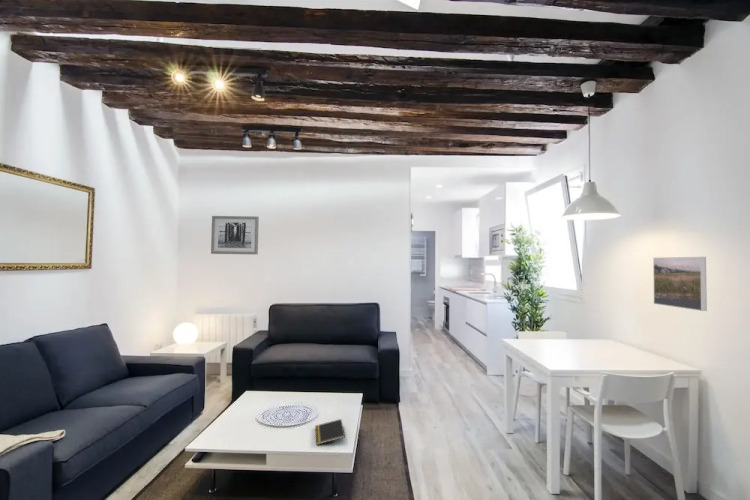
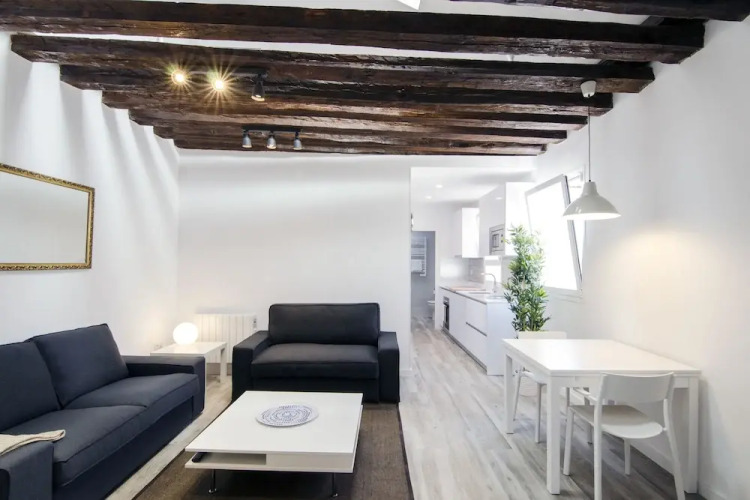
- wall art (234, 235)
- notepad (329, 431)
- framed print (677, 282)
